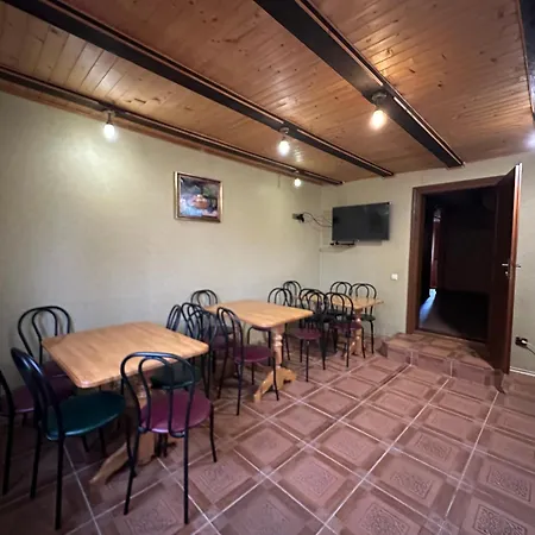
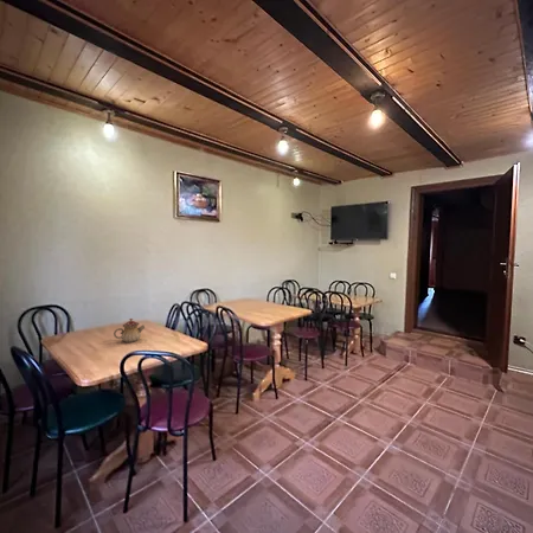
+ teapot (129, 329)
